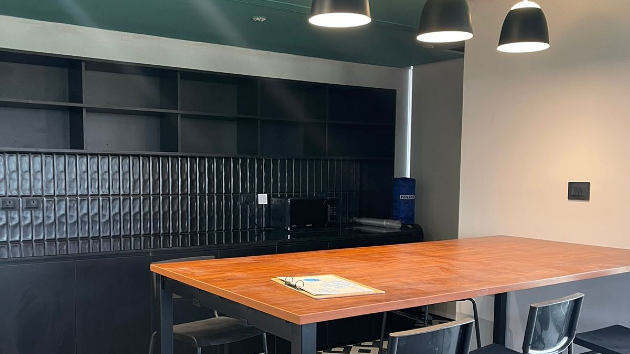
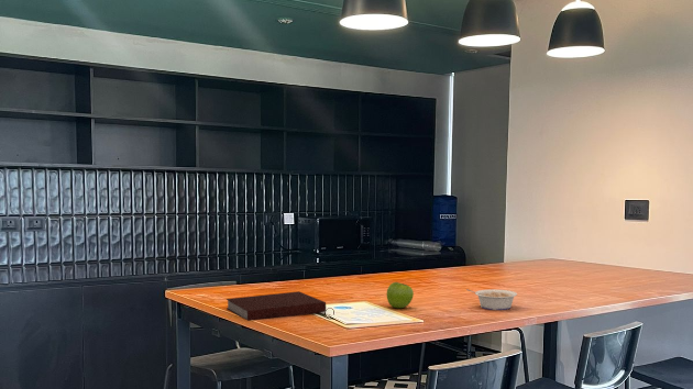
+ fruit (399, 294)
+ legume (494, 299)
+ notebook (275, 305)
